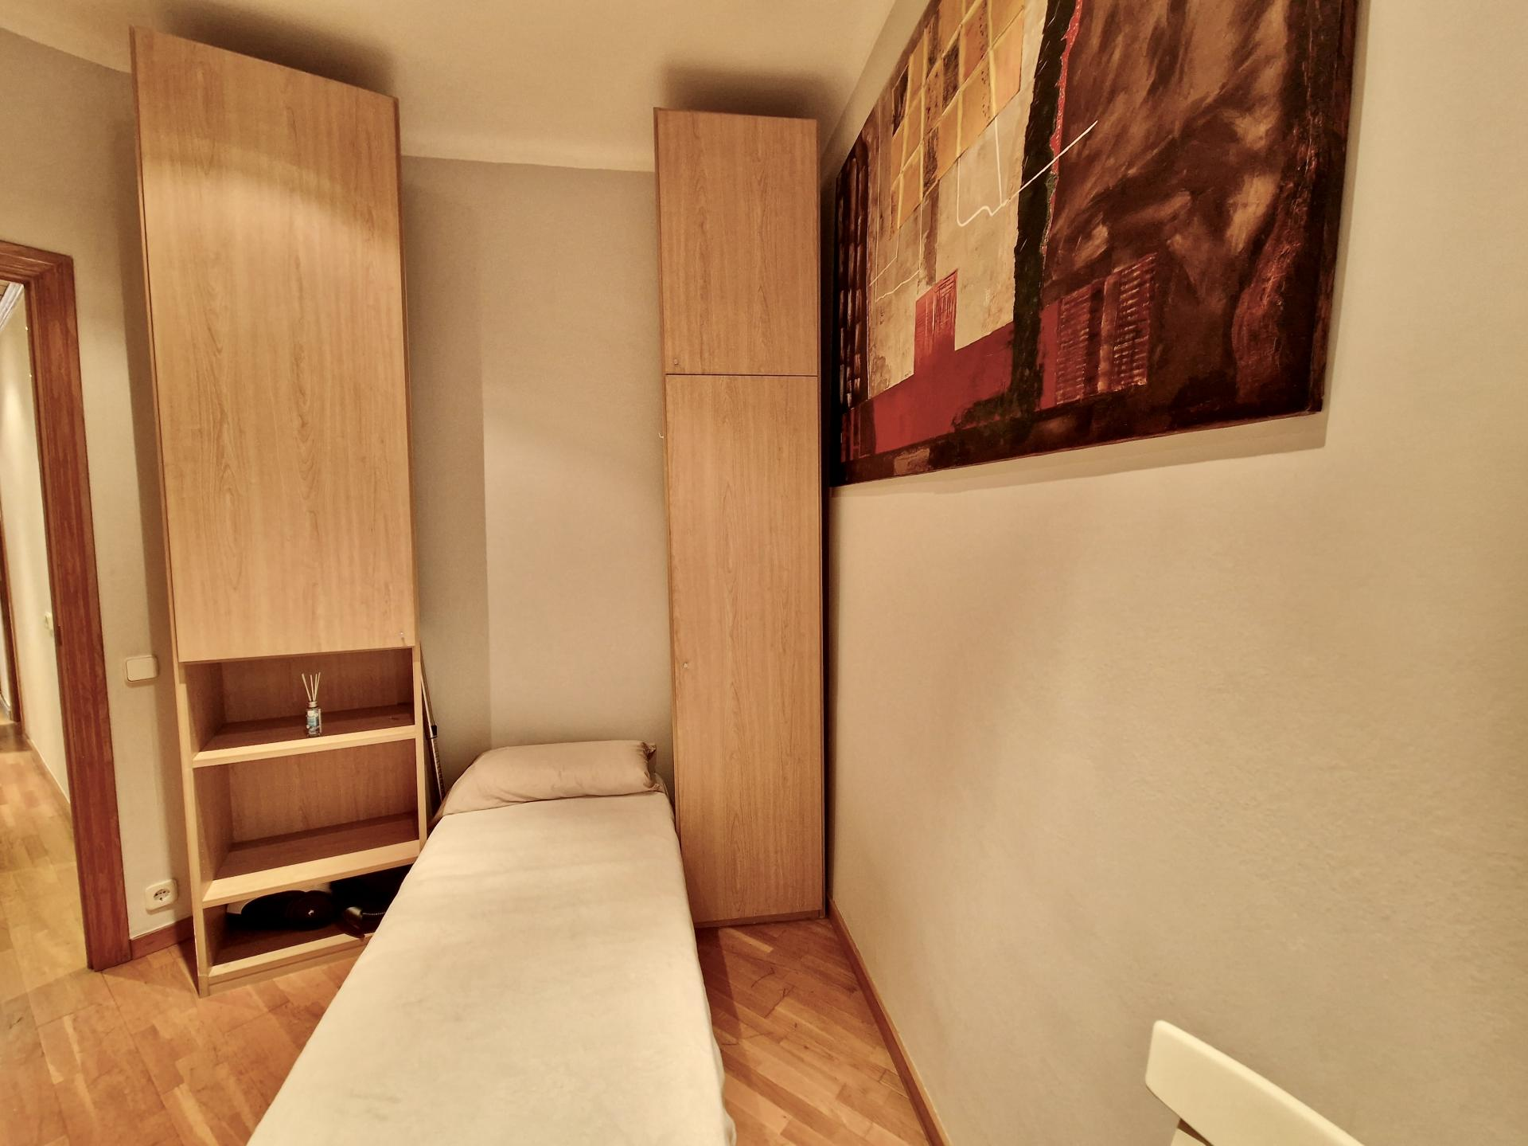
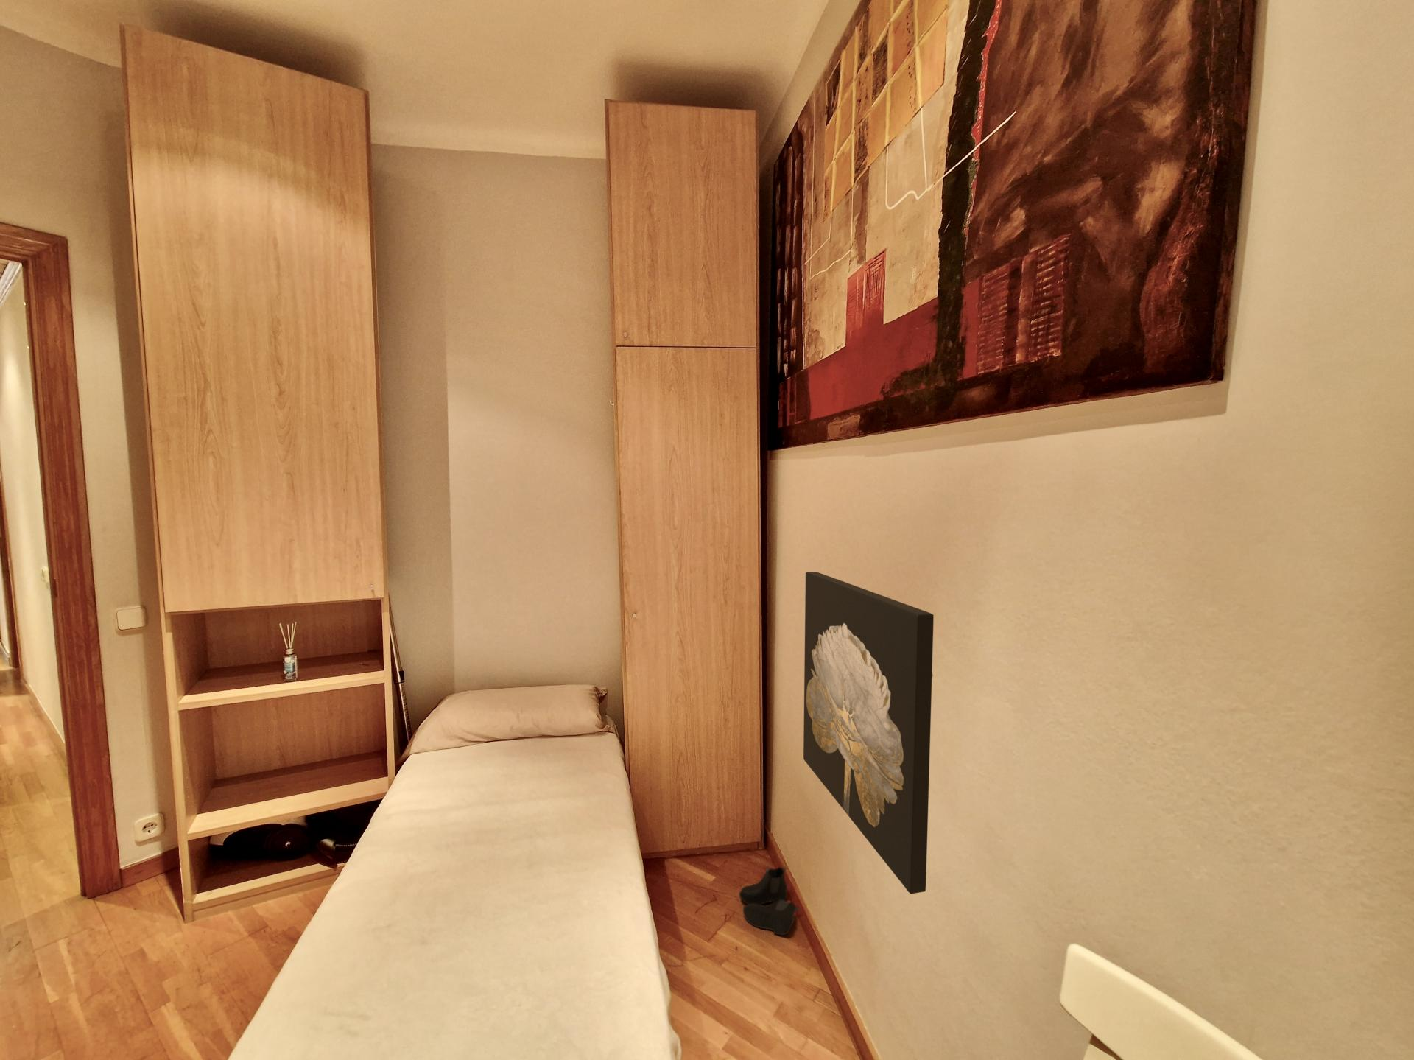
+ wall art (855, 701)
+ boots (770, 899)
